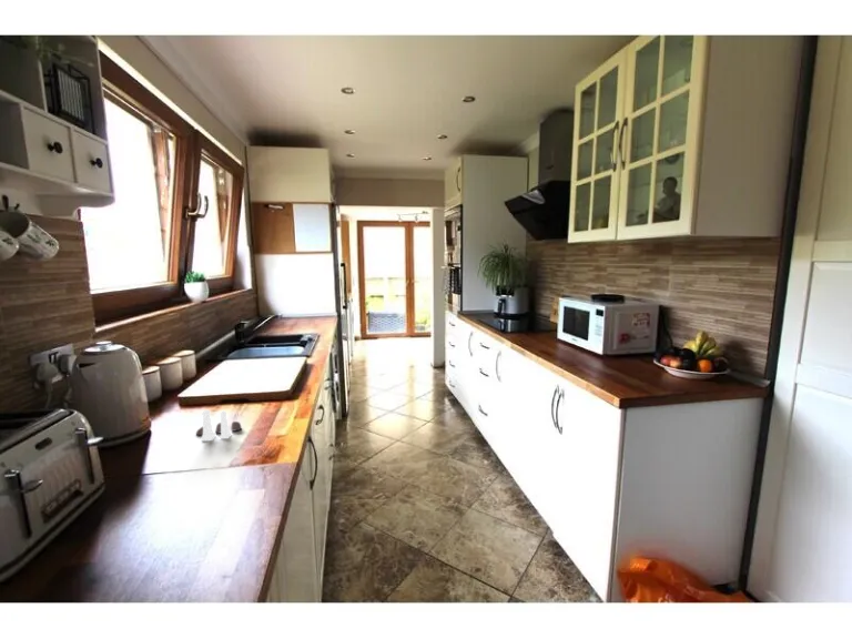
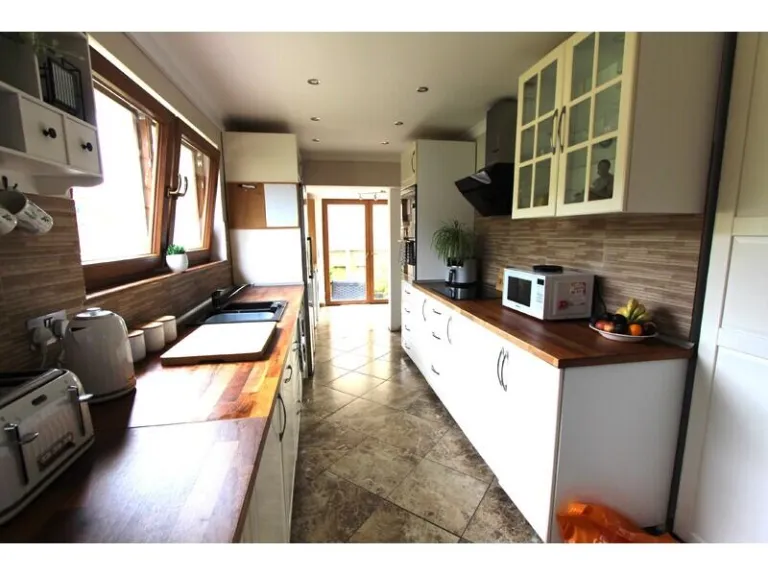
- salt and pepper shaker set (217, 424)
